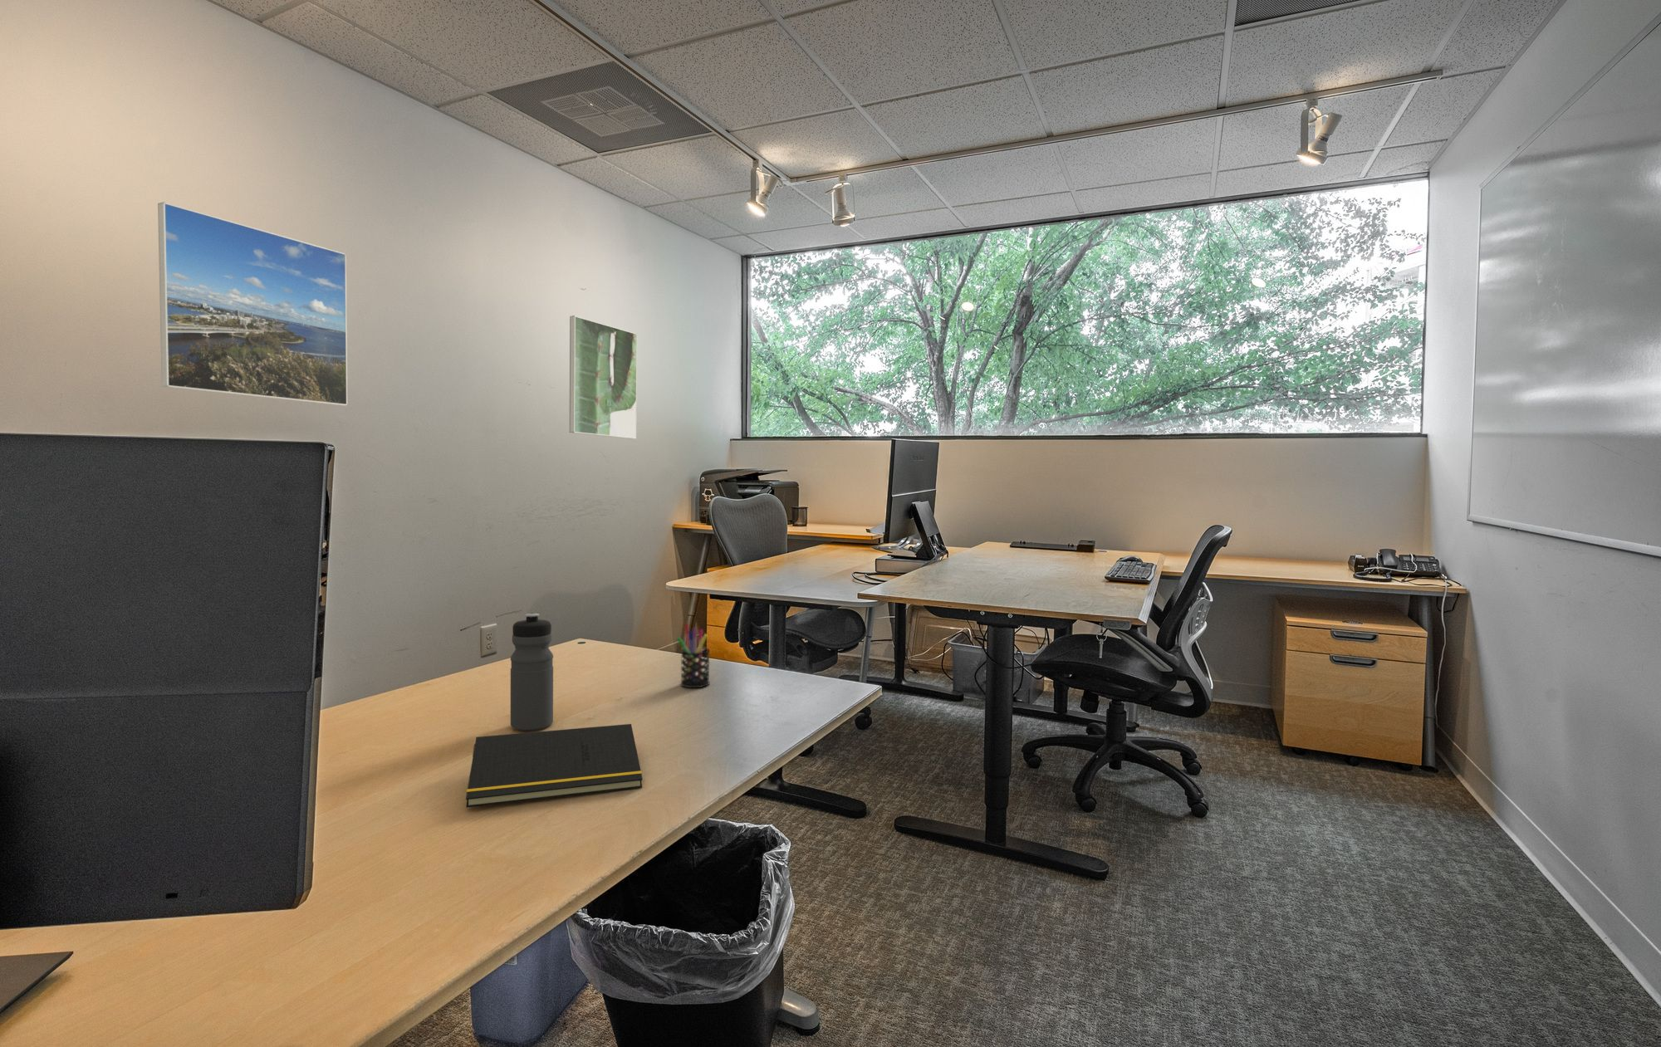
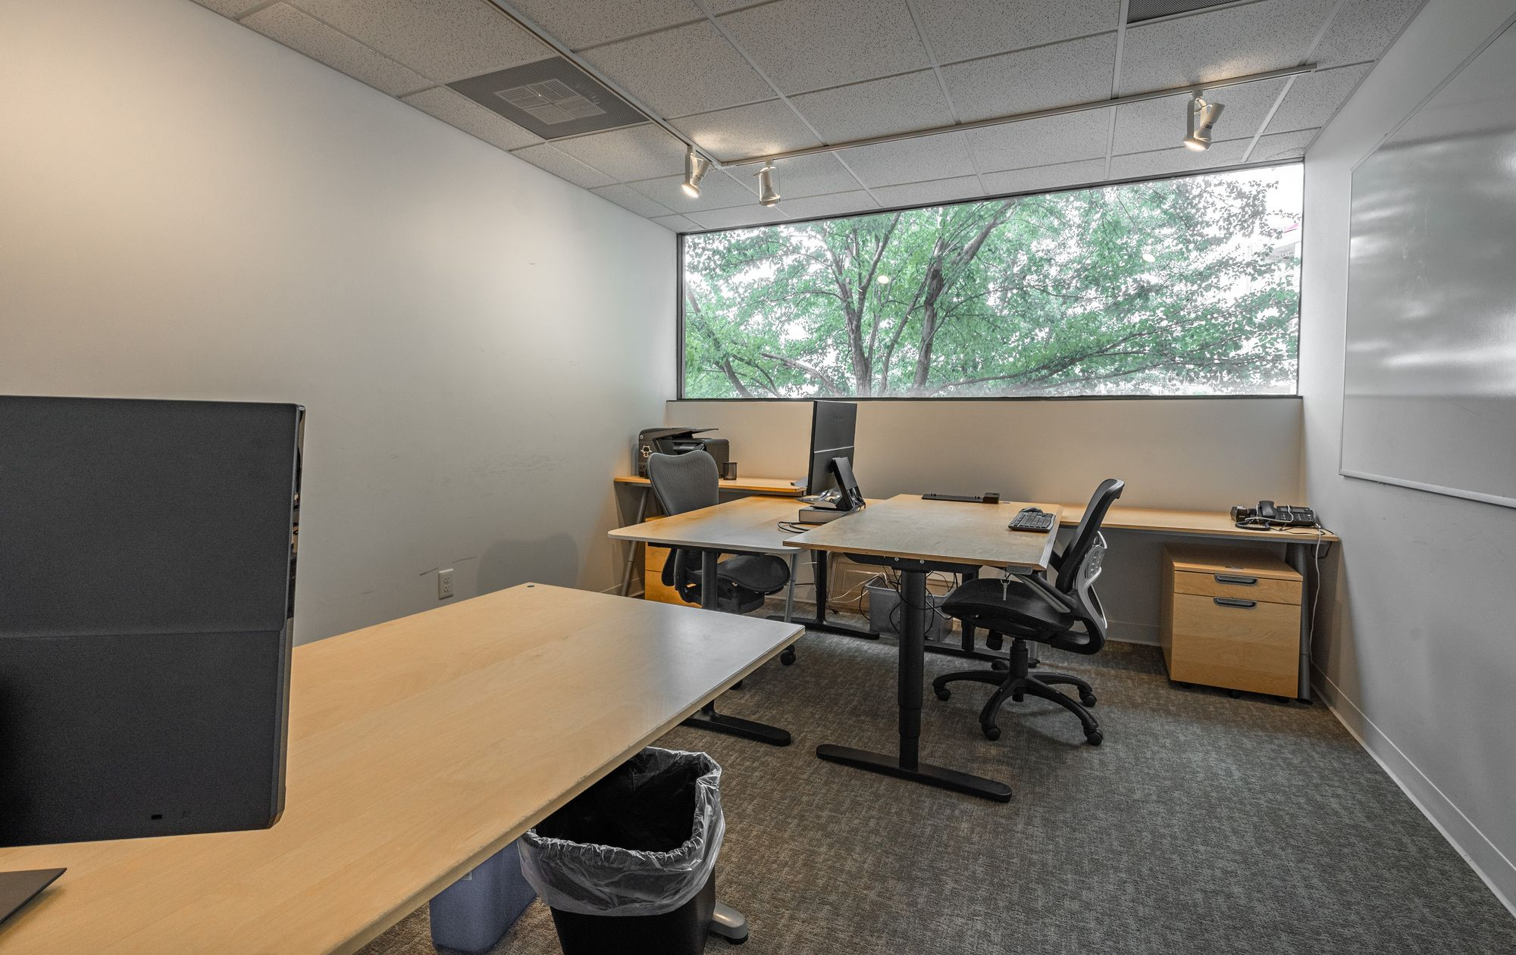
- pen holder (691, 654)
- notepad (556, 761)
- water bottle (532, 669)
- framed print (262, 314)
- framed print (604, 380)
